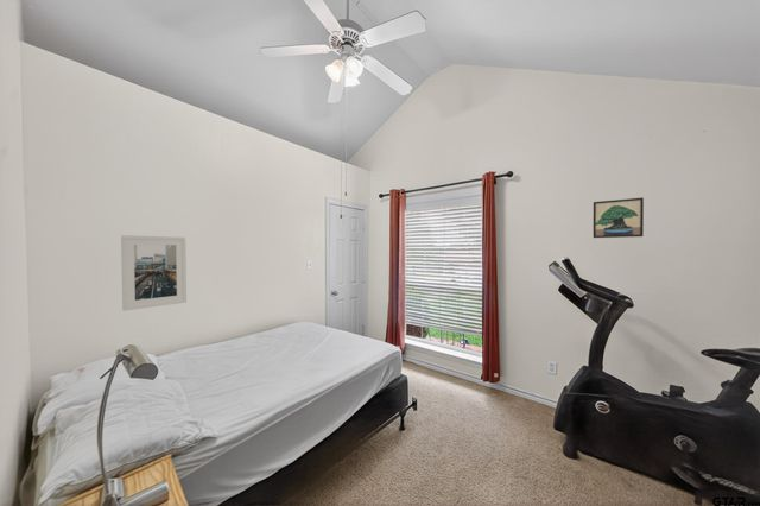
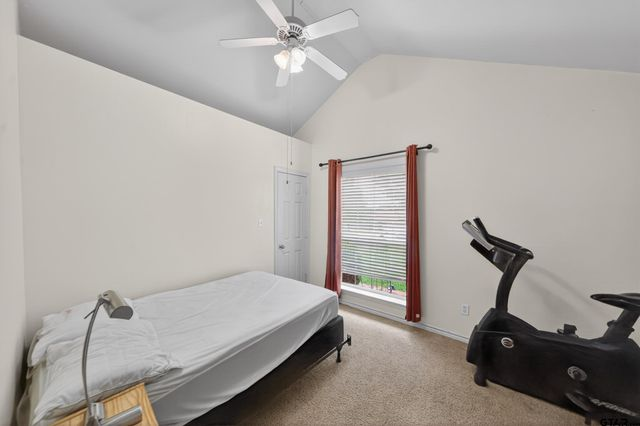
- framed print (616, 219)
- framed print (156, 271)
